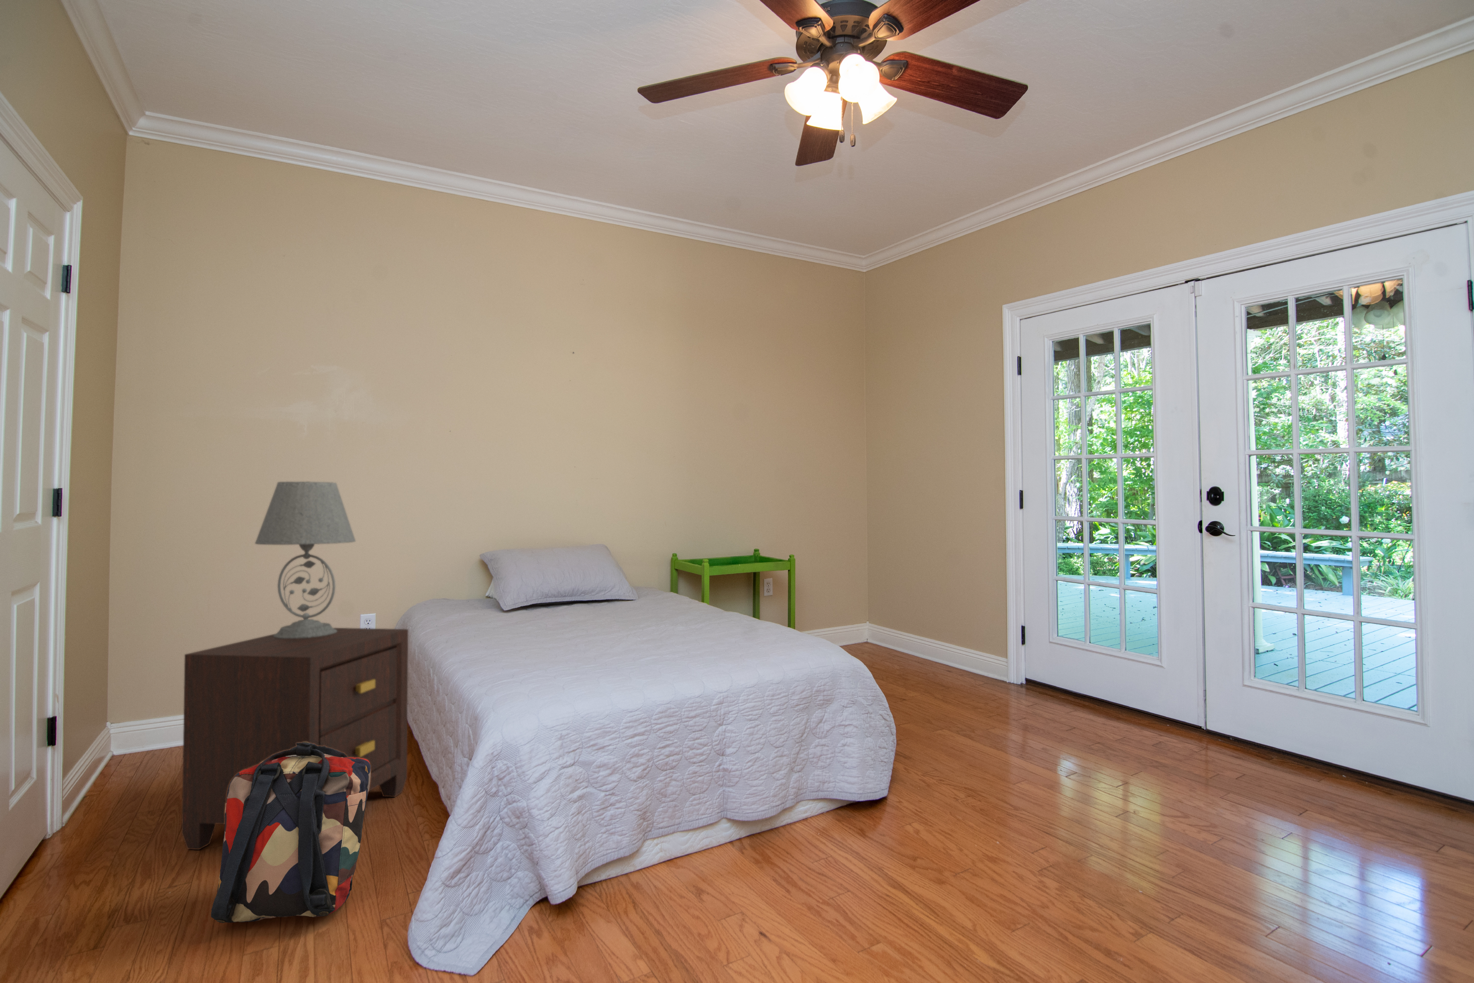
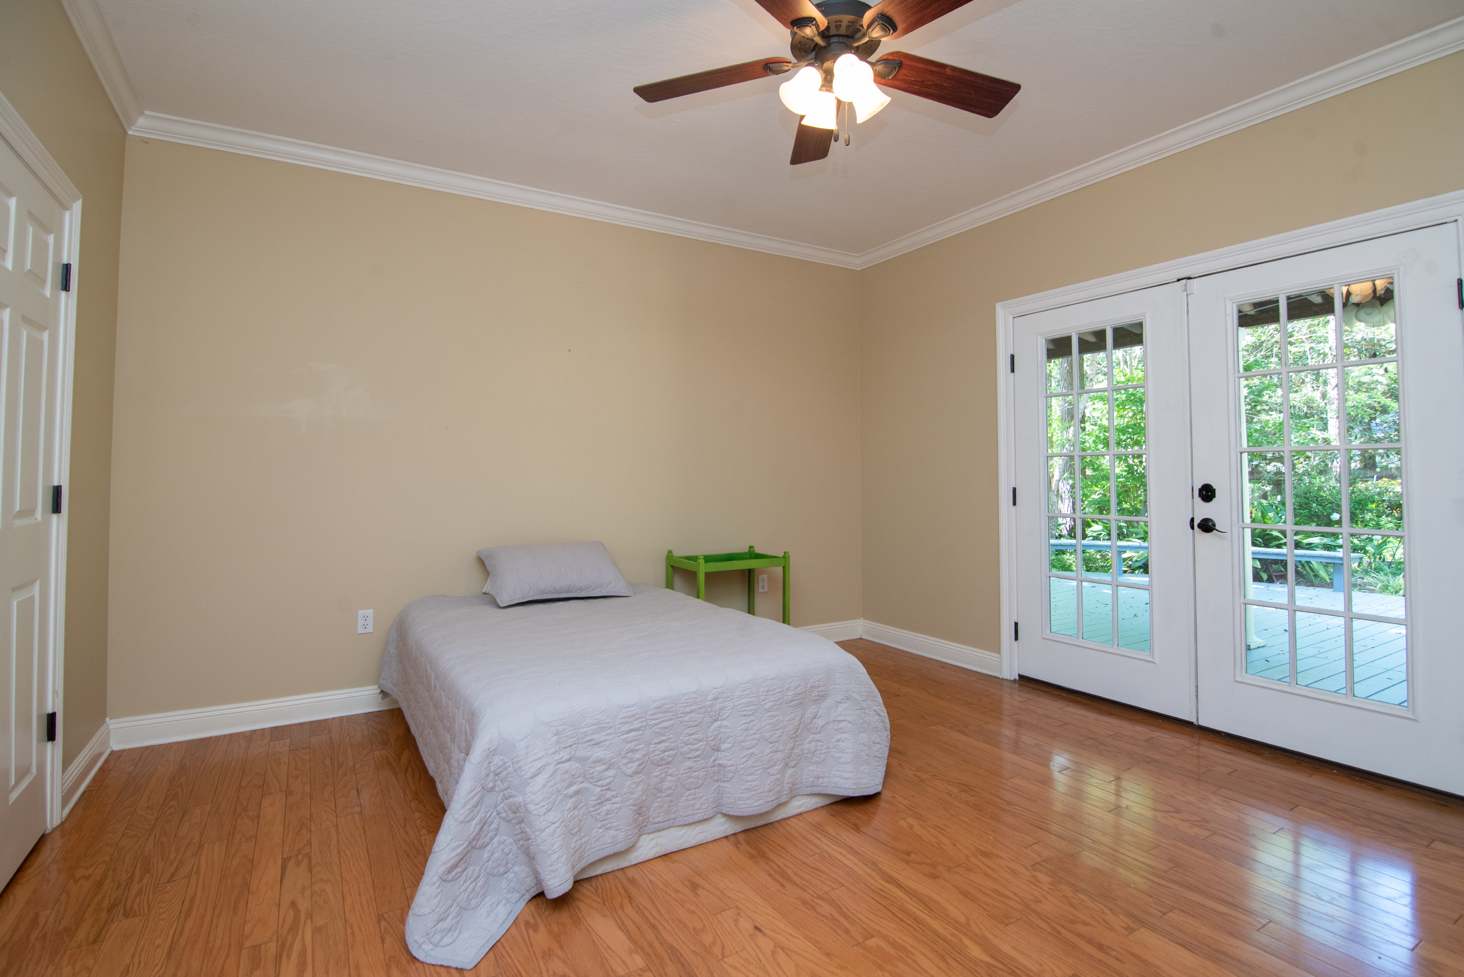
- nightstand (307, 728)
- backpack (296, 827)
- table lamp (306, 557)
